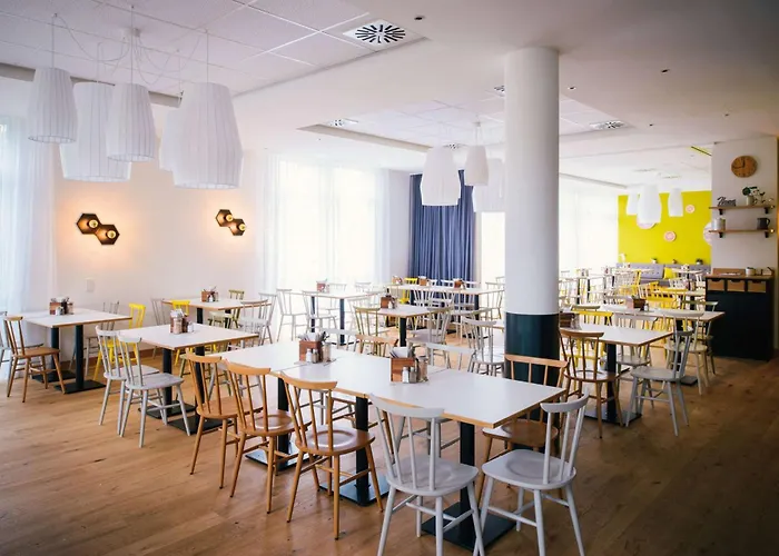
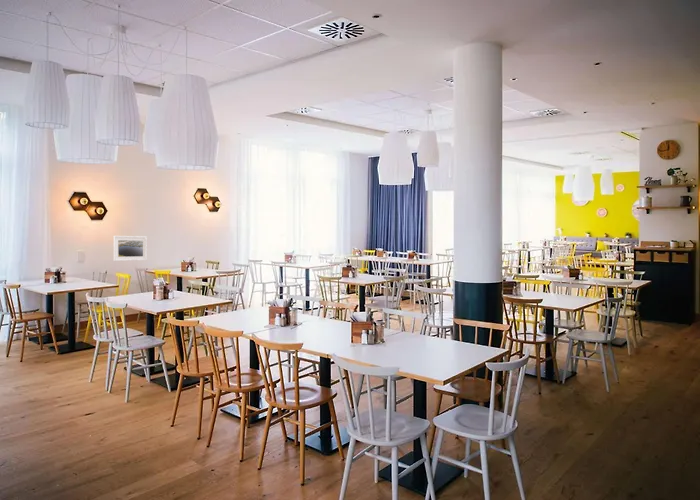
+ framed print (130, 248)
